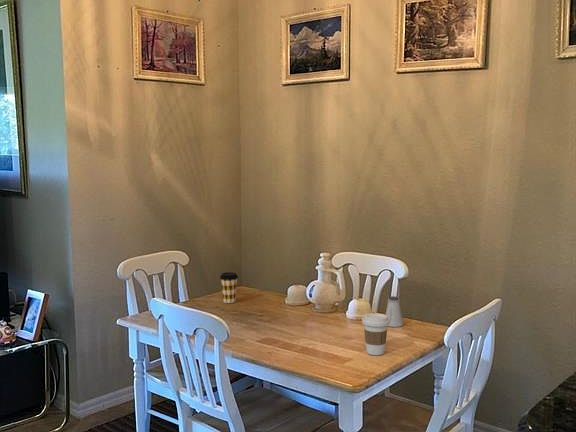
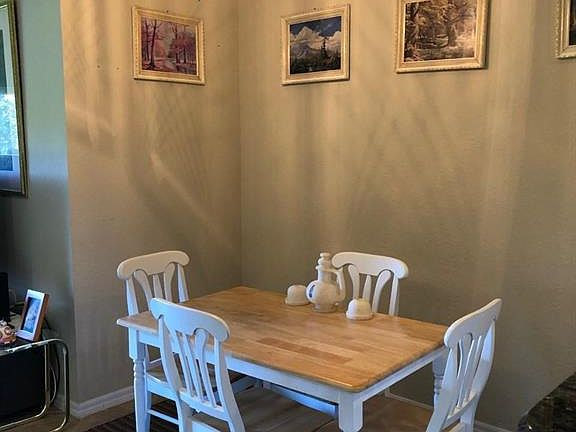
- saltshaker (393, 310)
- coffee cup (375, 334)
- coffee cup (229, 287)
